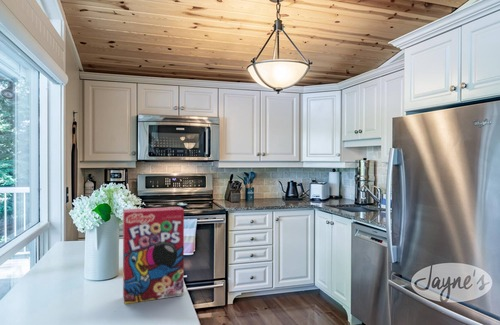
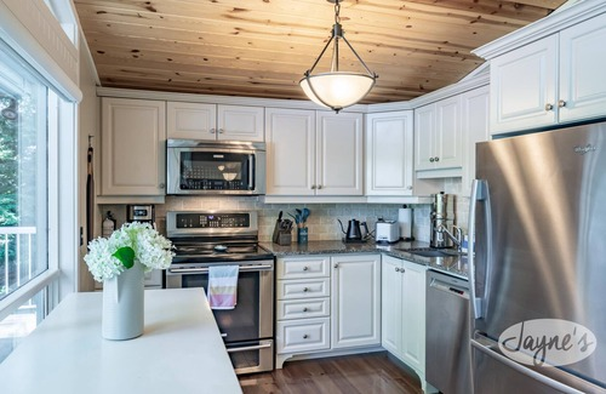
- cereal box (153, 252)
